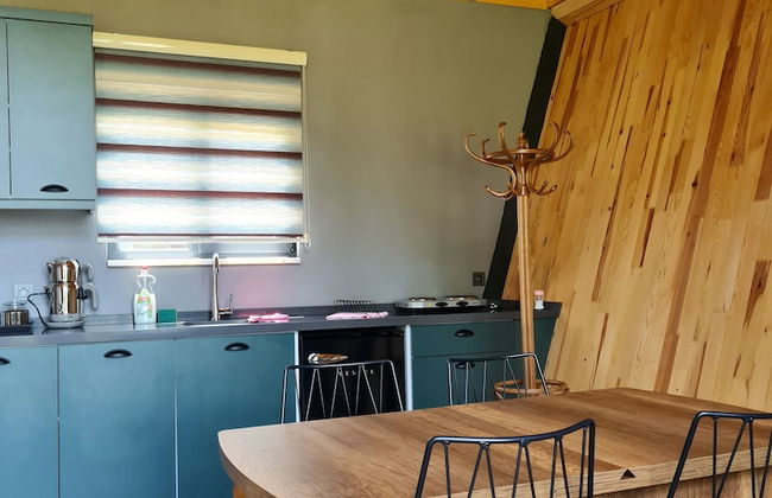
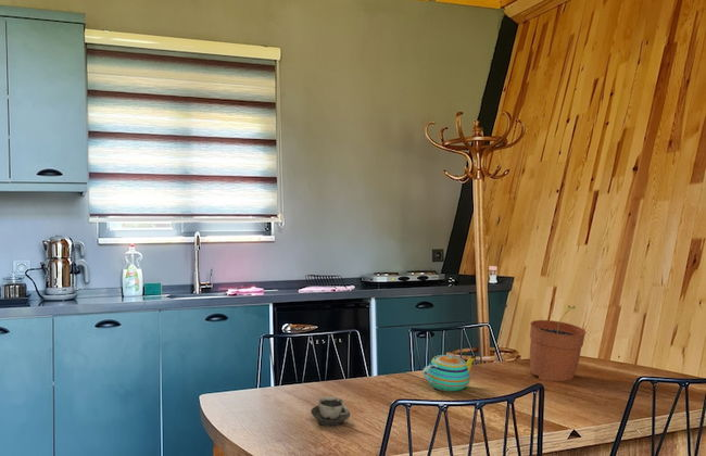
+ plant pot (556, 339)
+ teapot (450, 369)
+ cup (330, 411)
